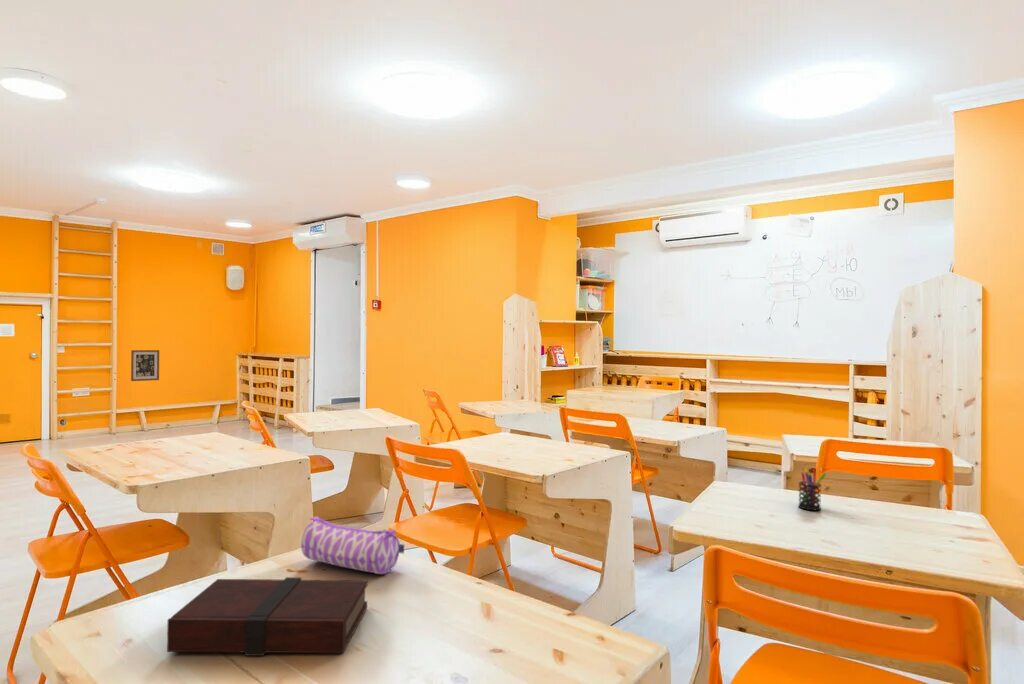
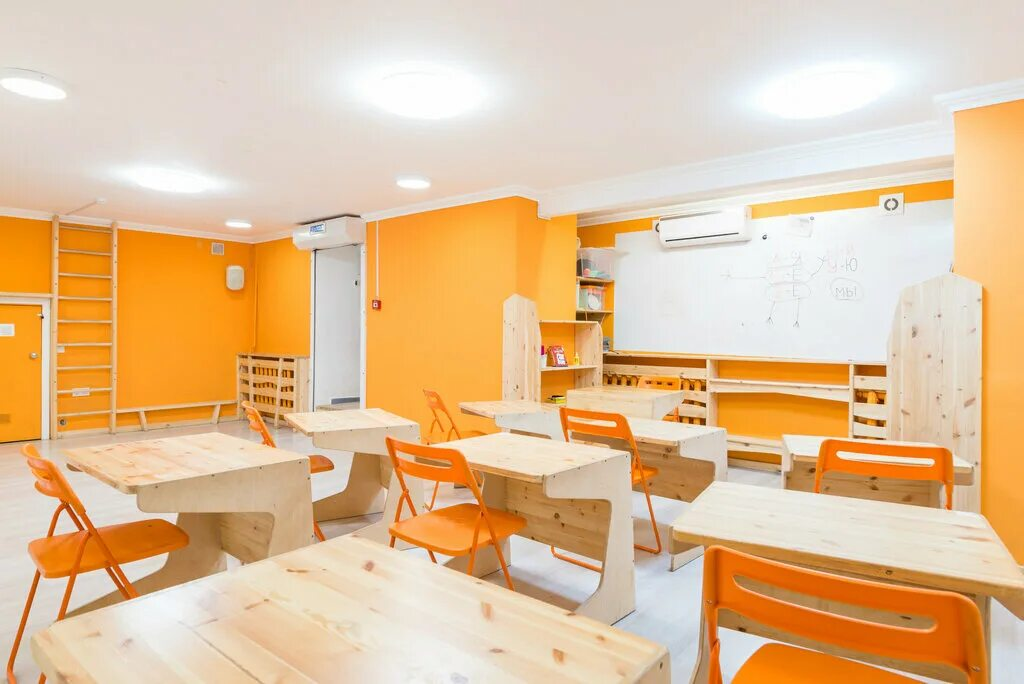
- pencil case (350, 545)
- pen holder (812, 487)
- wall art (145, 365)
- book (275, 612)
